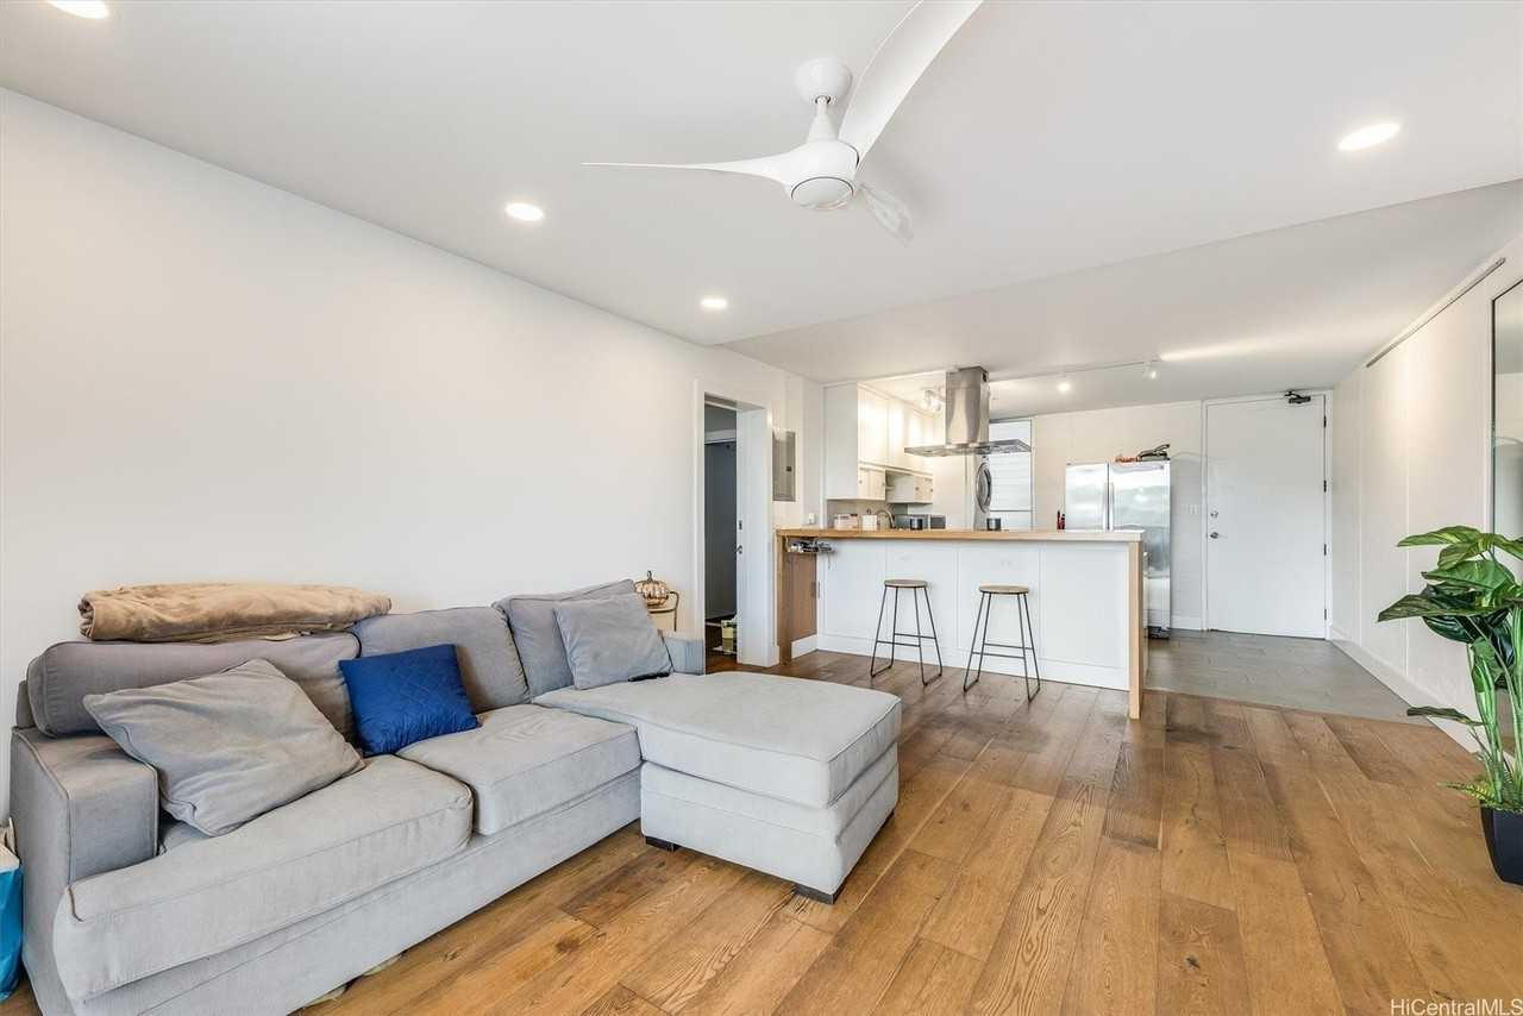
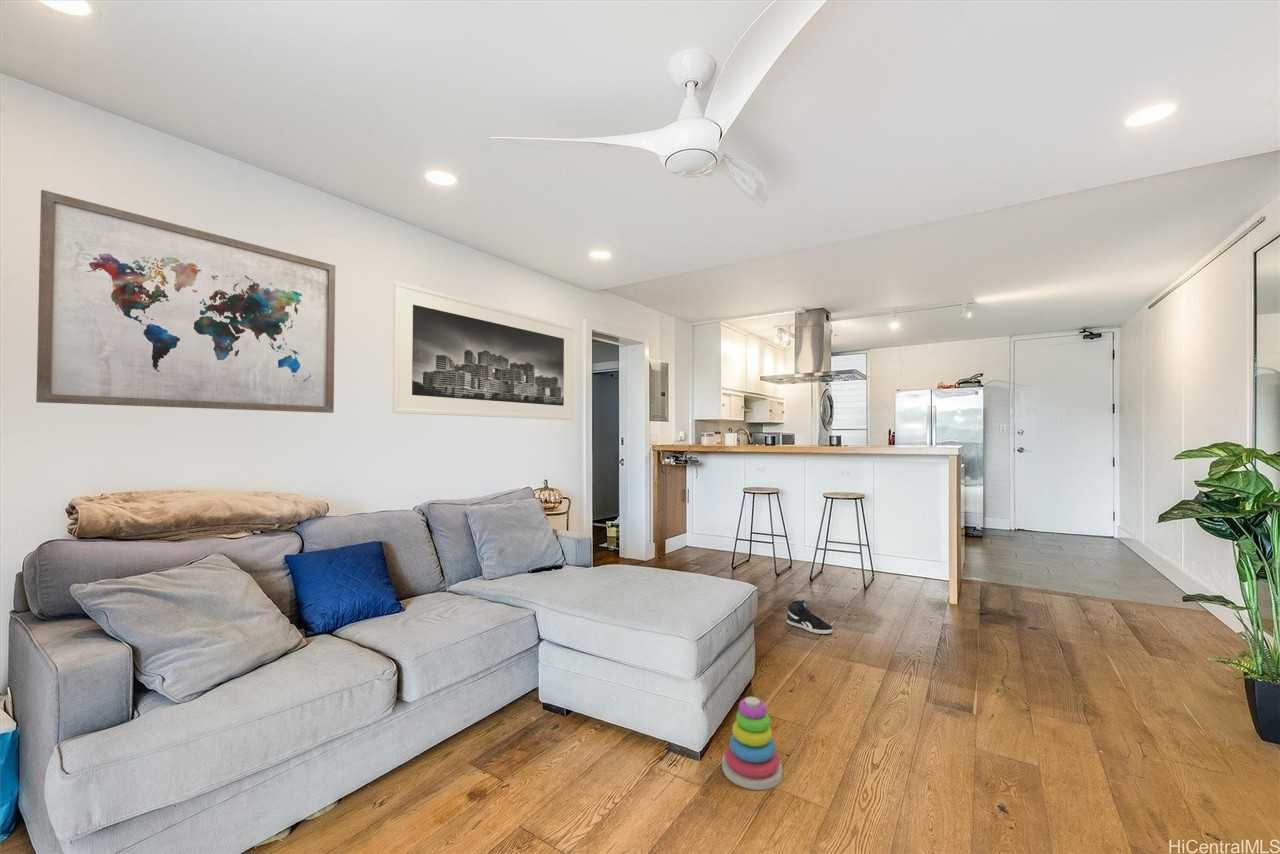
+ sneaker (808, 615)
+ wall art (213, 321)
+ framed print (498, 362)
+ stacking toy (751, 735)
